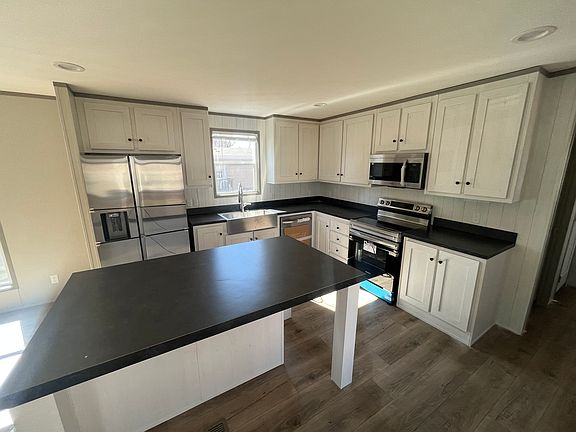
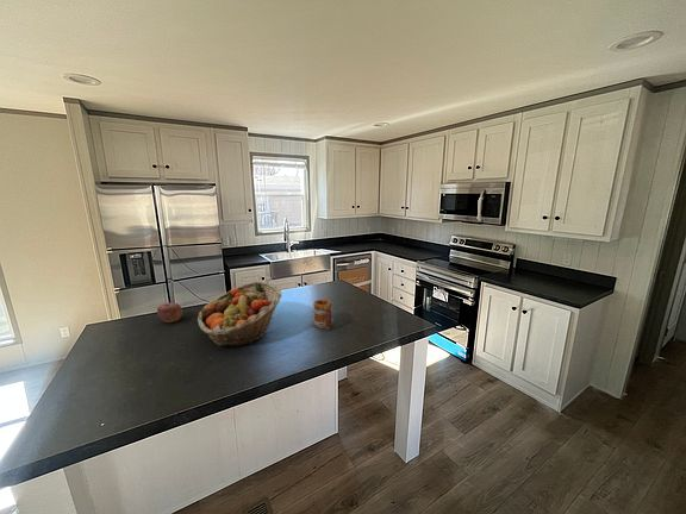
+ mug (324, 313)
+ fruit basket (241, 311)
+ apple (169, 312)
